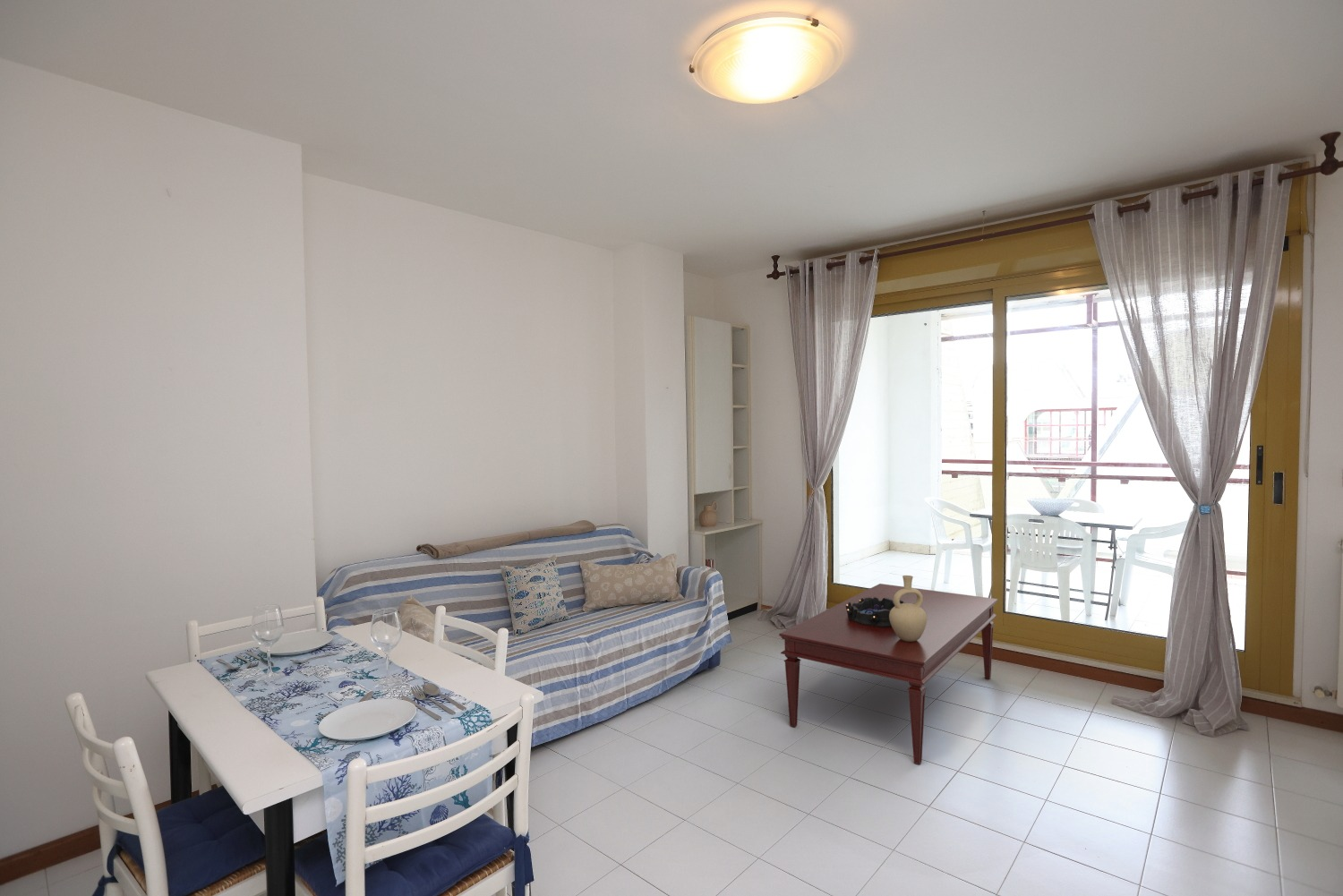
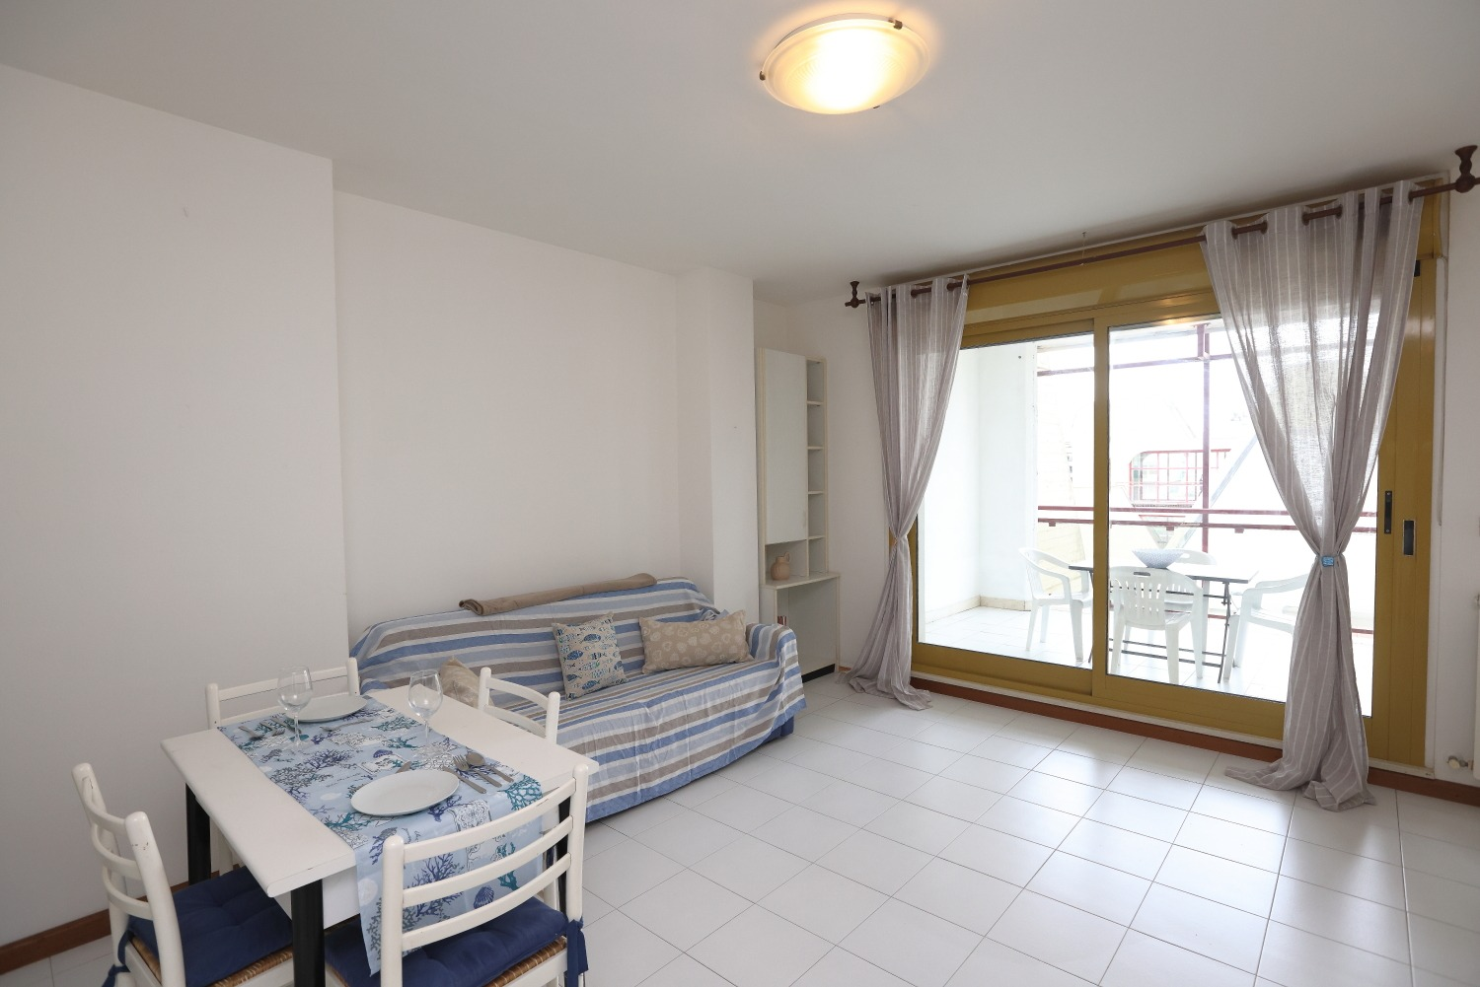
- coffee table (897, 657)
- decorative bowl (879, 610)
- vase (907, 607)
